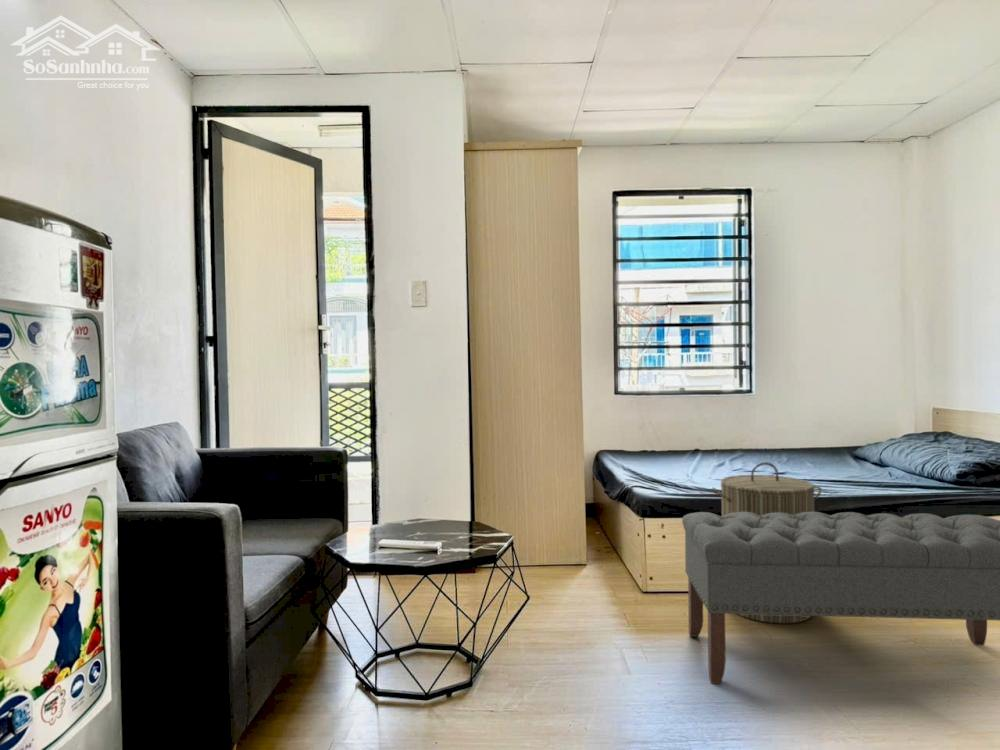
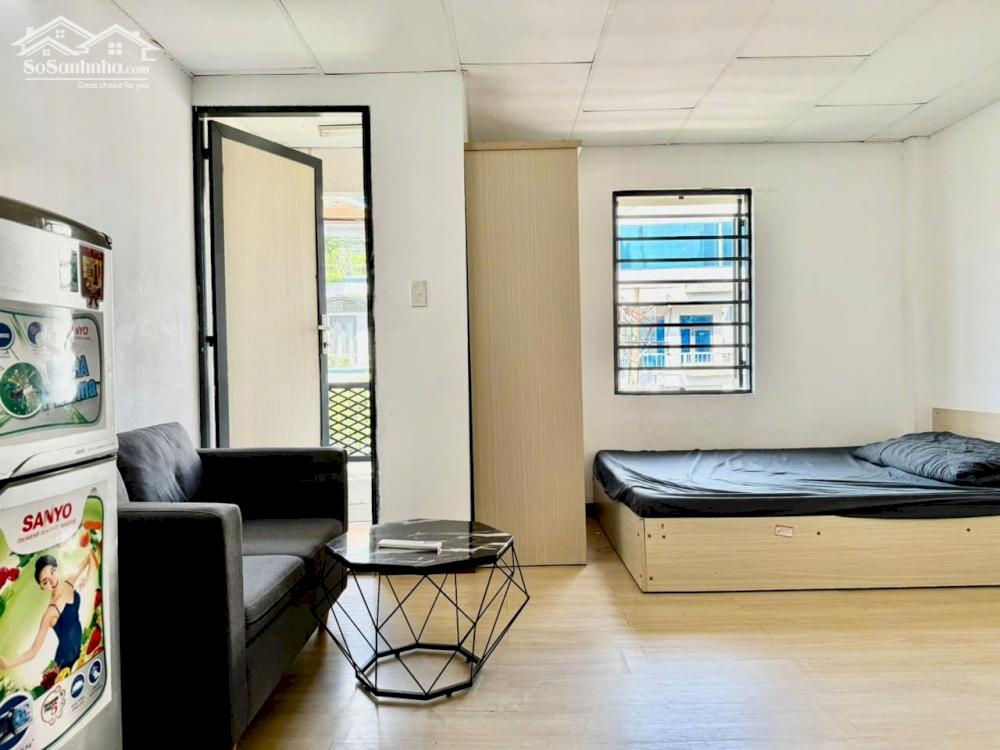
- bench (853, 592)
- laundry hamper (760, 515)
